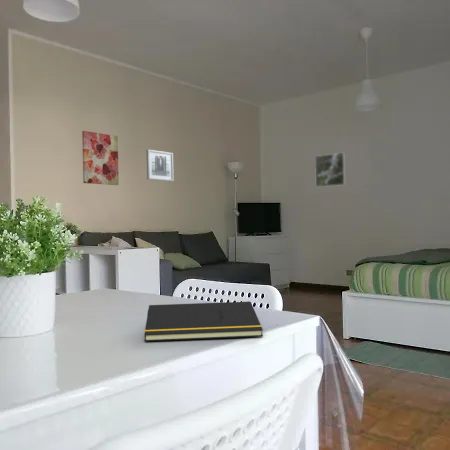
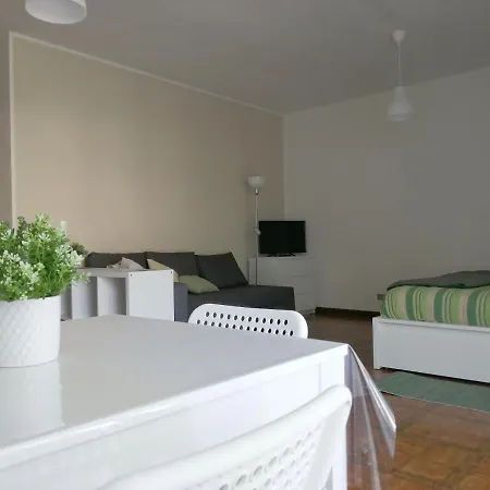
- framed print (330, 170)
- notepad (202, 319)
- wall art (100, 158)
- wall art (160, 165)
